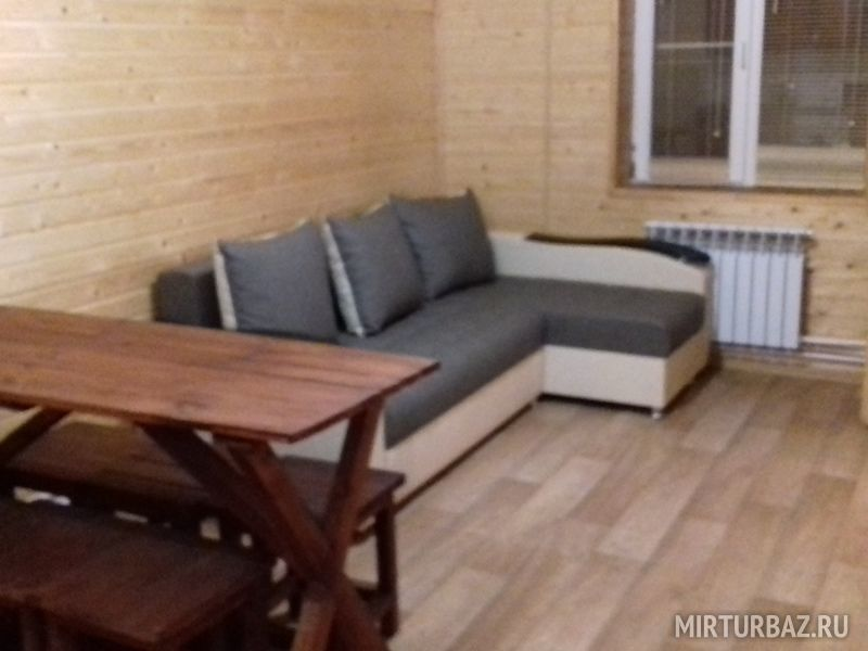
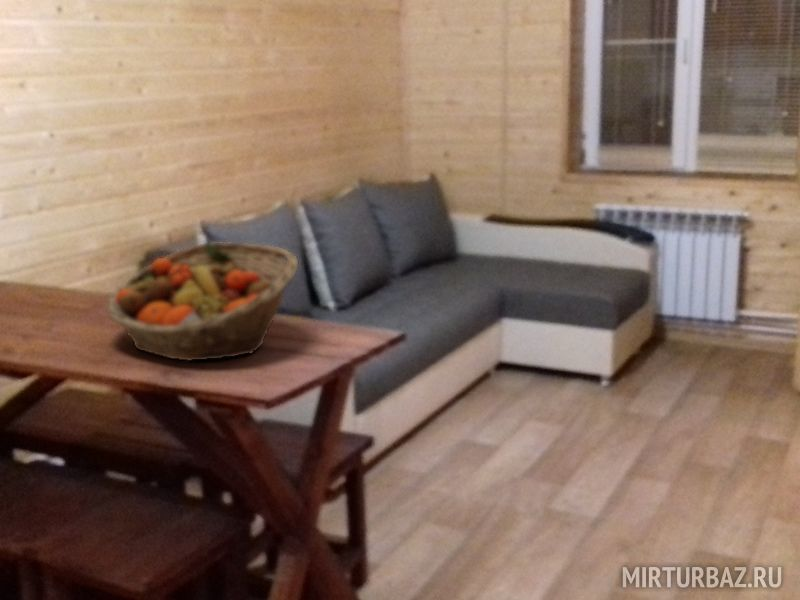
+ fruit basket (203, 298)
